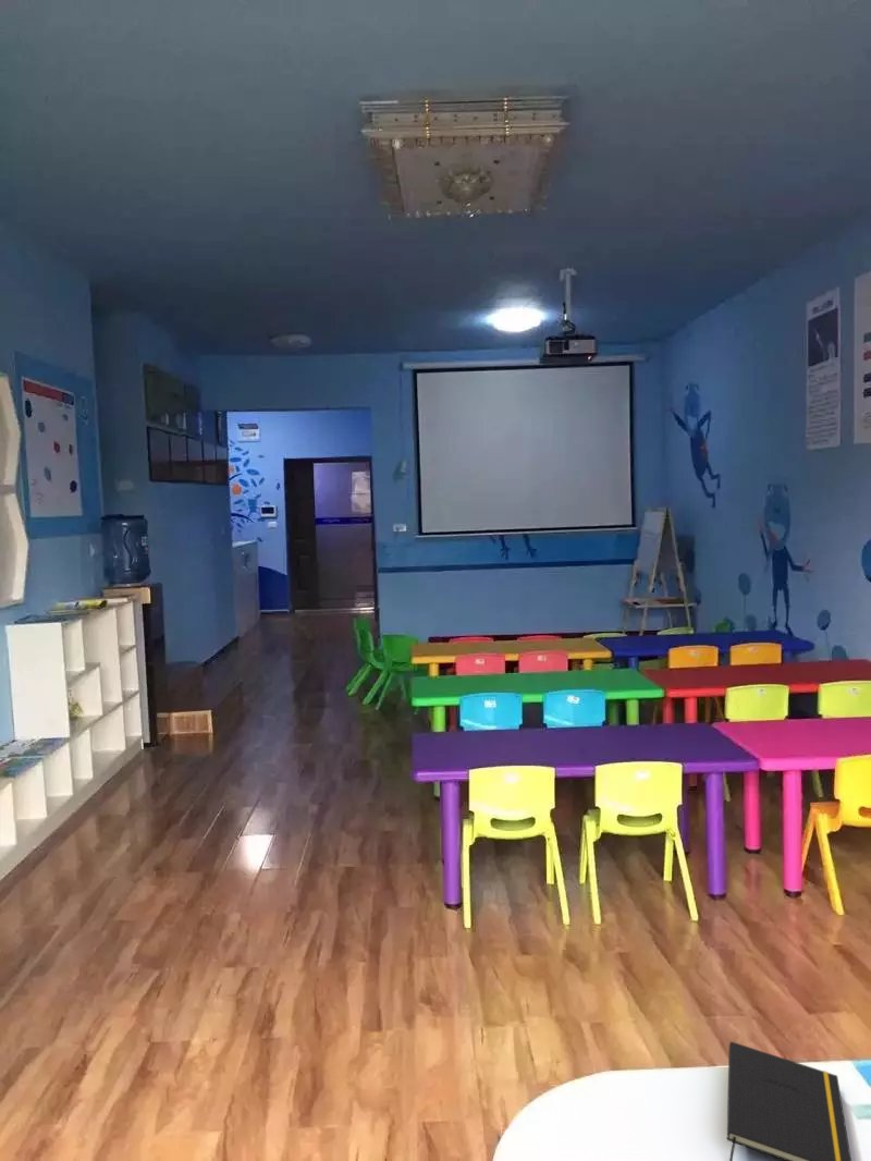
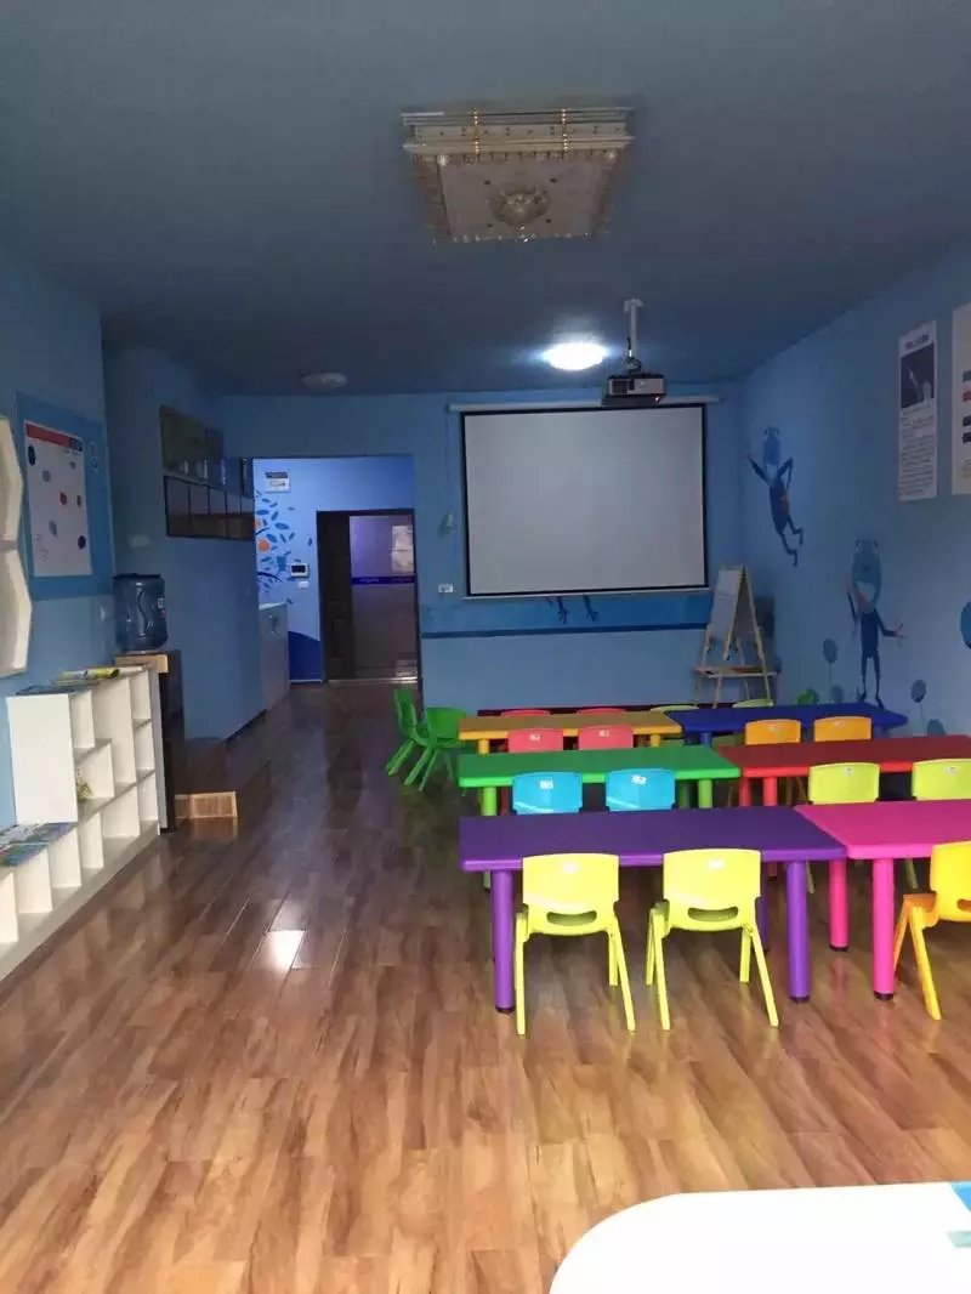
- notepad (785, 1105)
